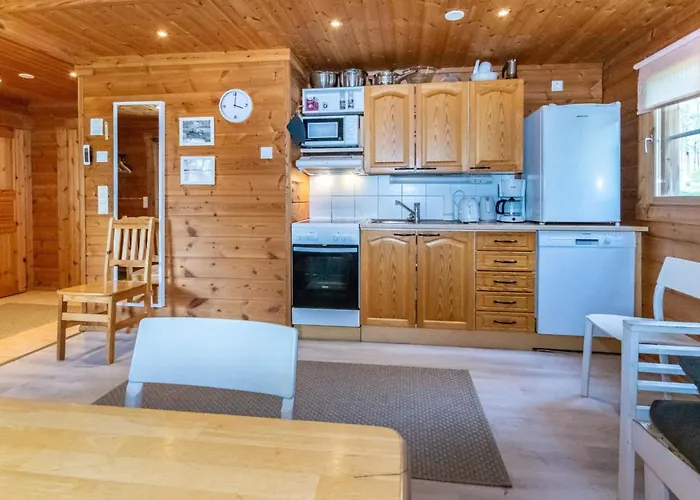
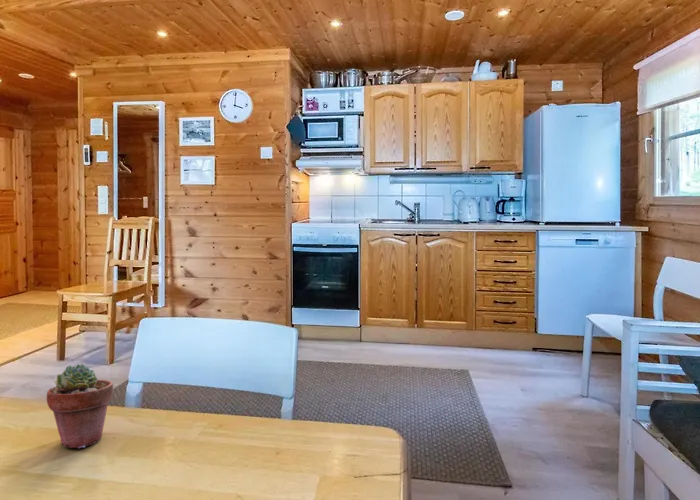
+ potted succulent (80, 402)
